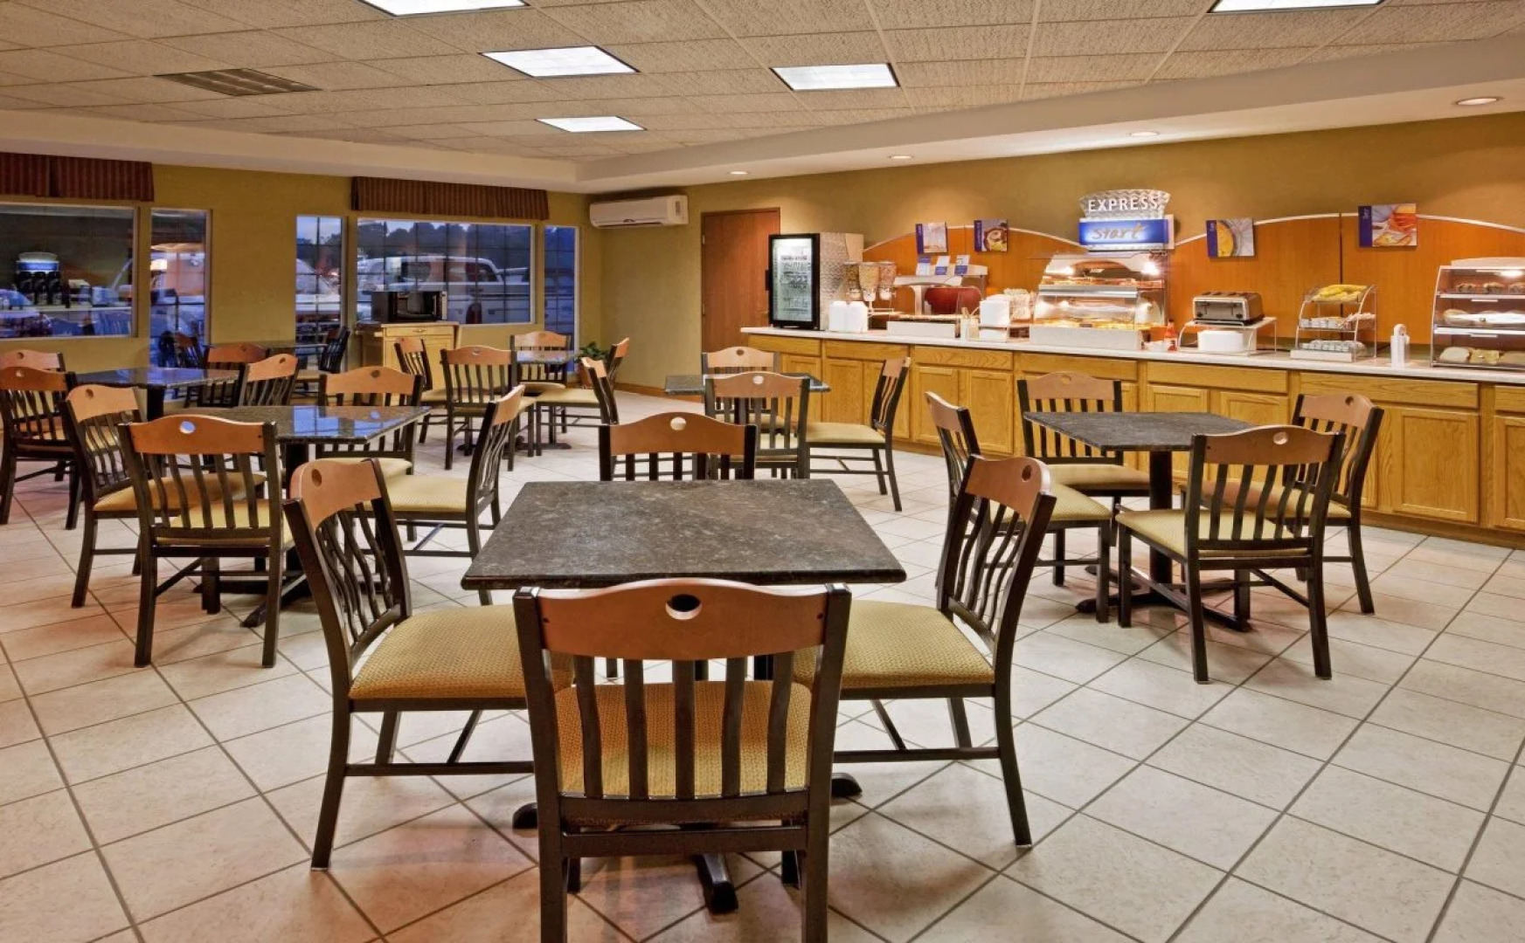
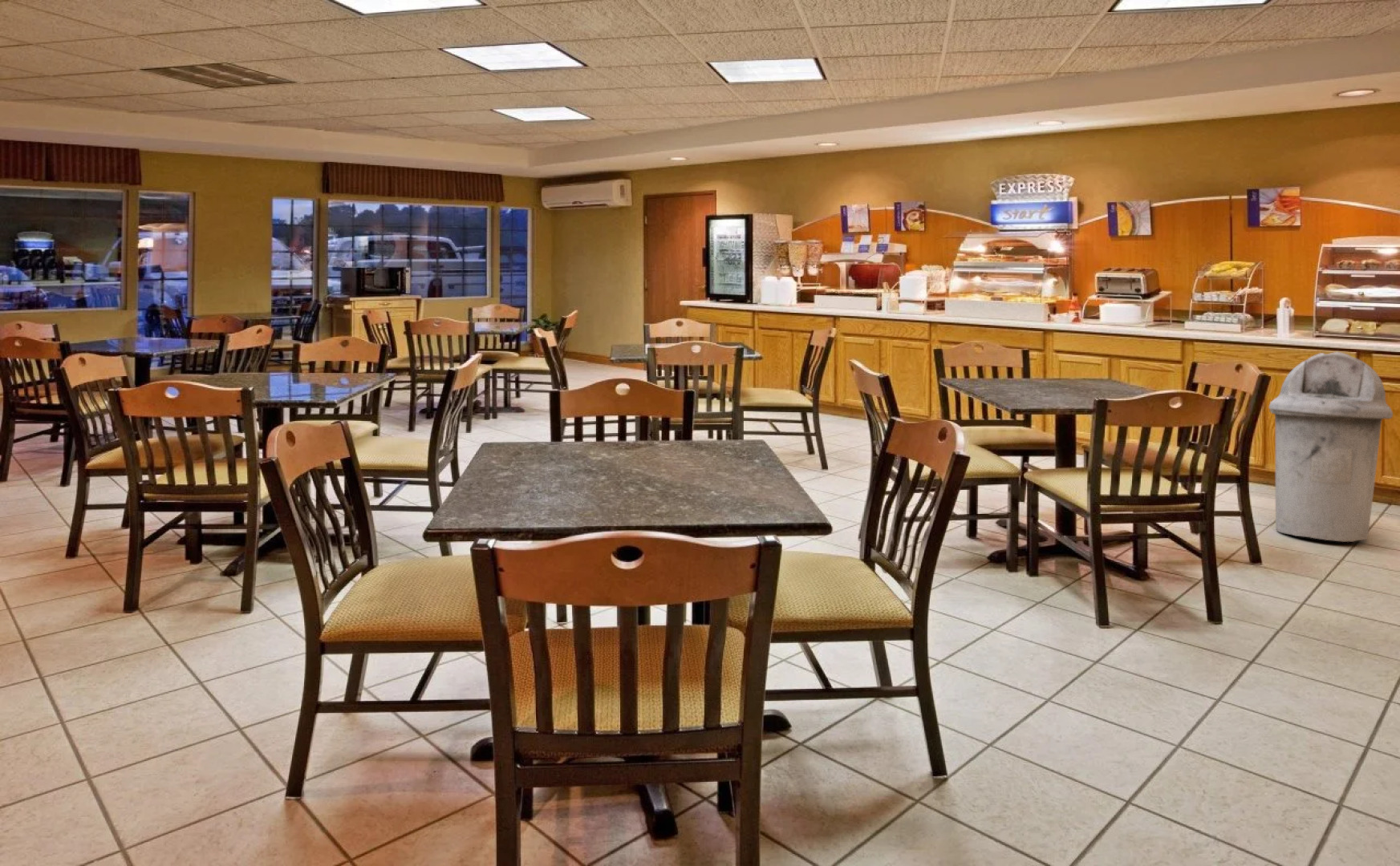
+ trash can (1327, 443)
